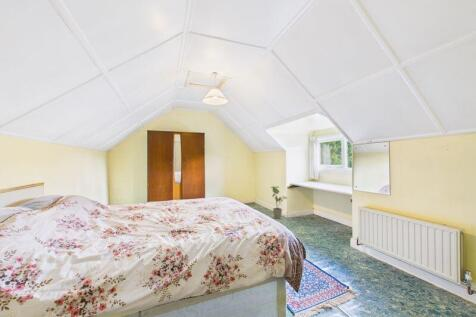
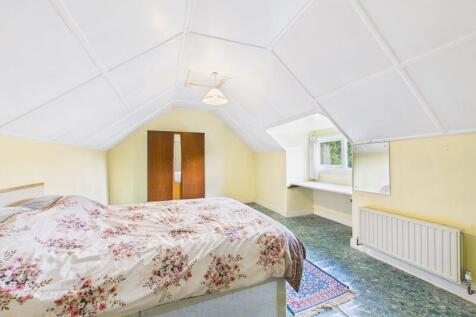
- house plant (277, 201)
